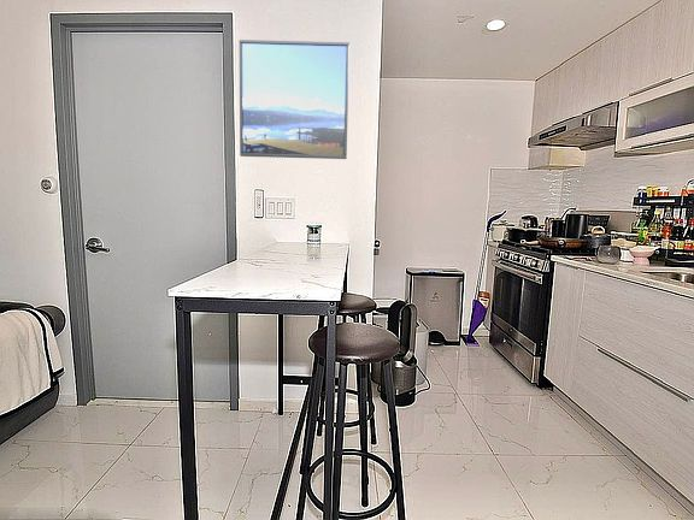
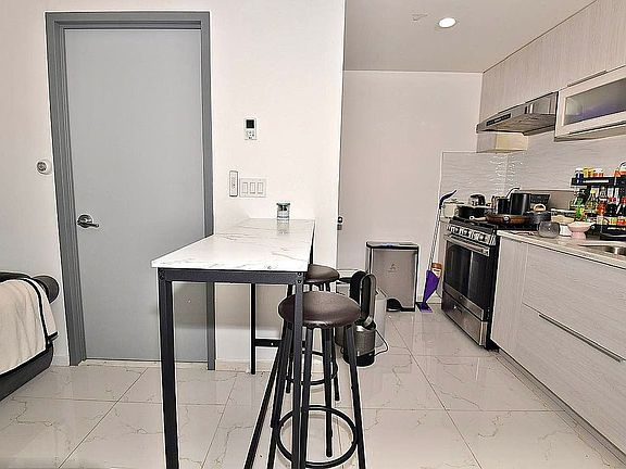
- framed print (293, 100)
